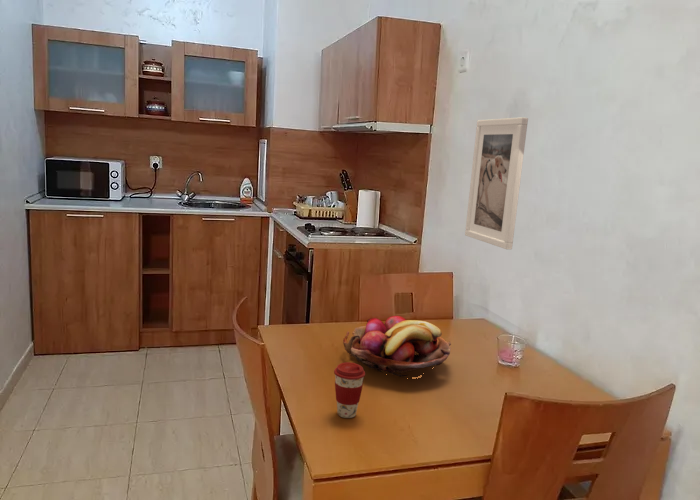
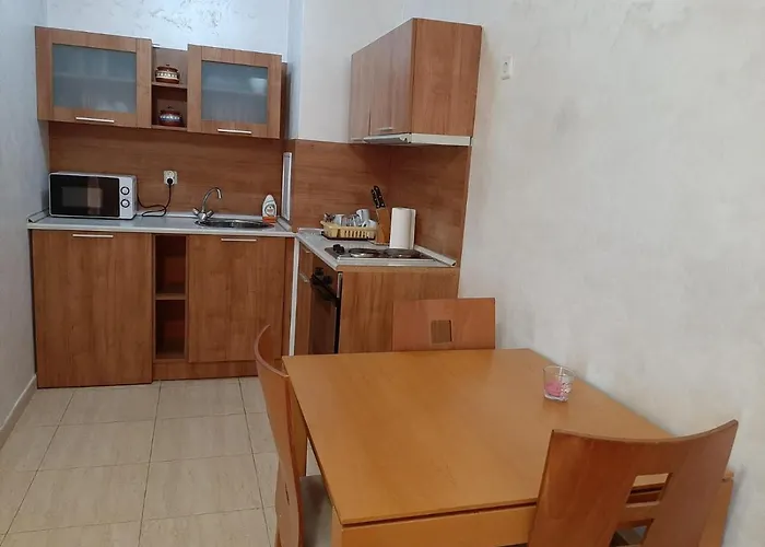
- fruit basket (397, 342)
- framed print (493, 181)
- coffee cup (348, 390)
